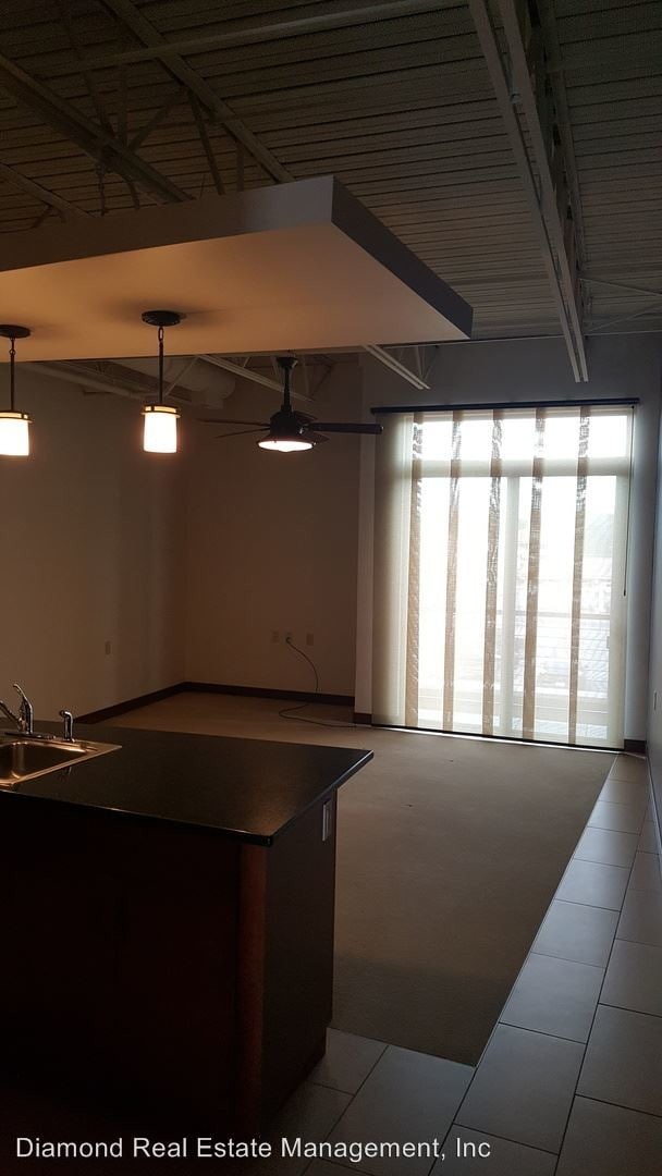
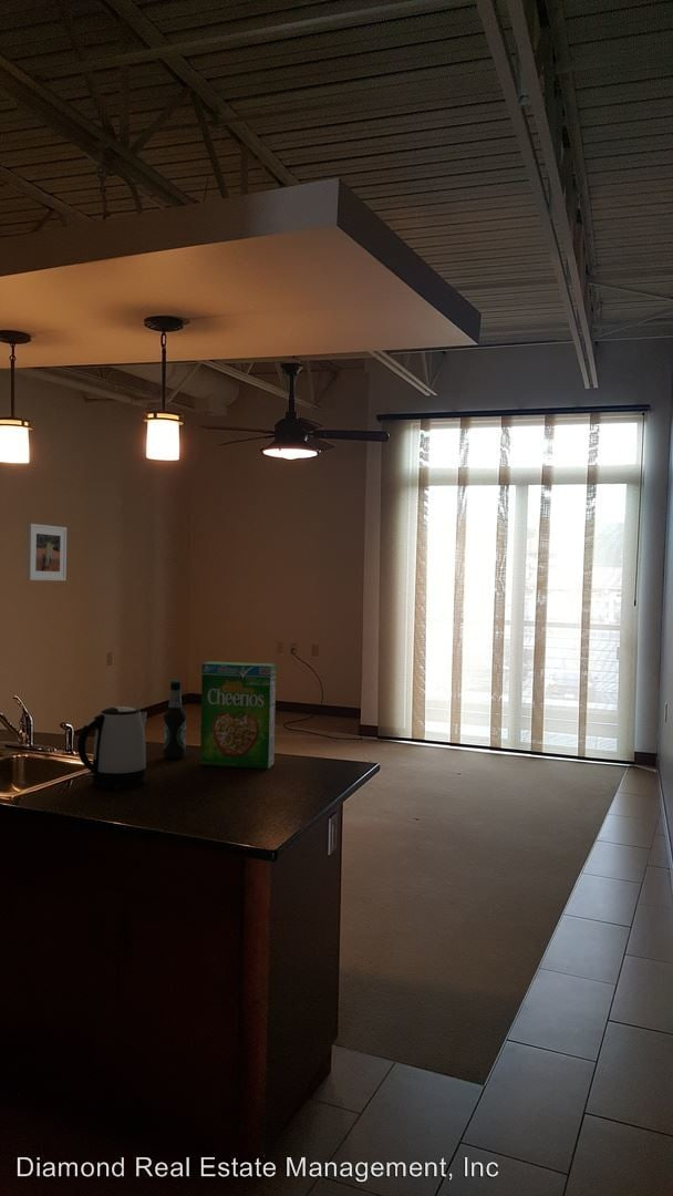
+ kettle (113, 745)
+ cereal box (238, 713)
+ bottle (175, 719)
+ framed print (48, 553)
